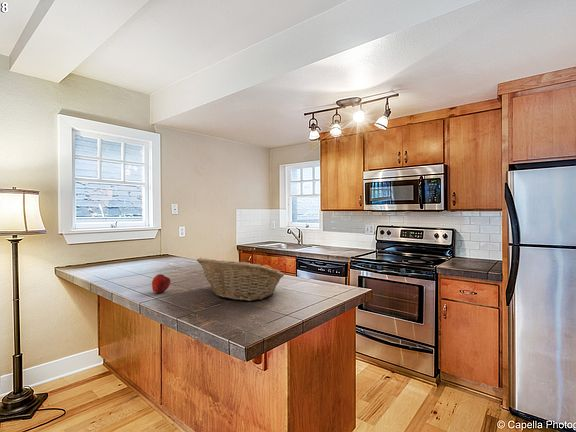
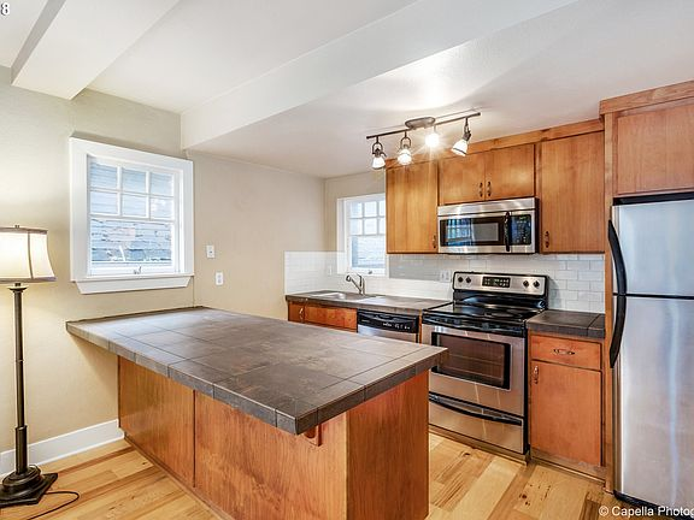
- apple (161, 283)
- fruit basket (240, 274)
